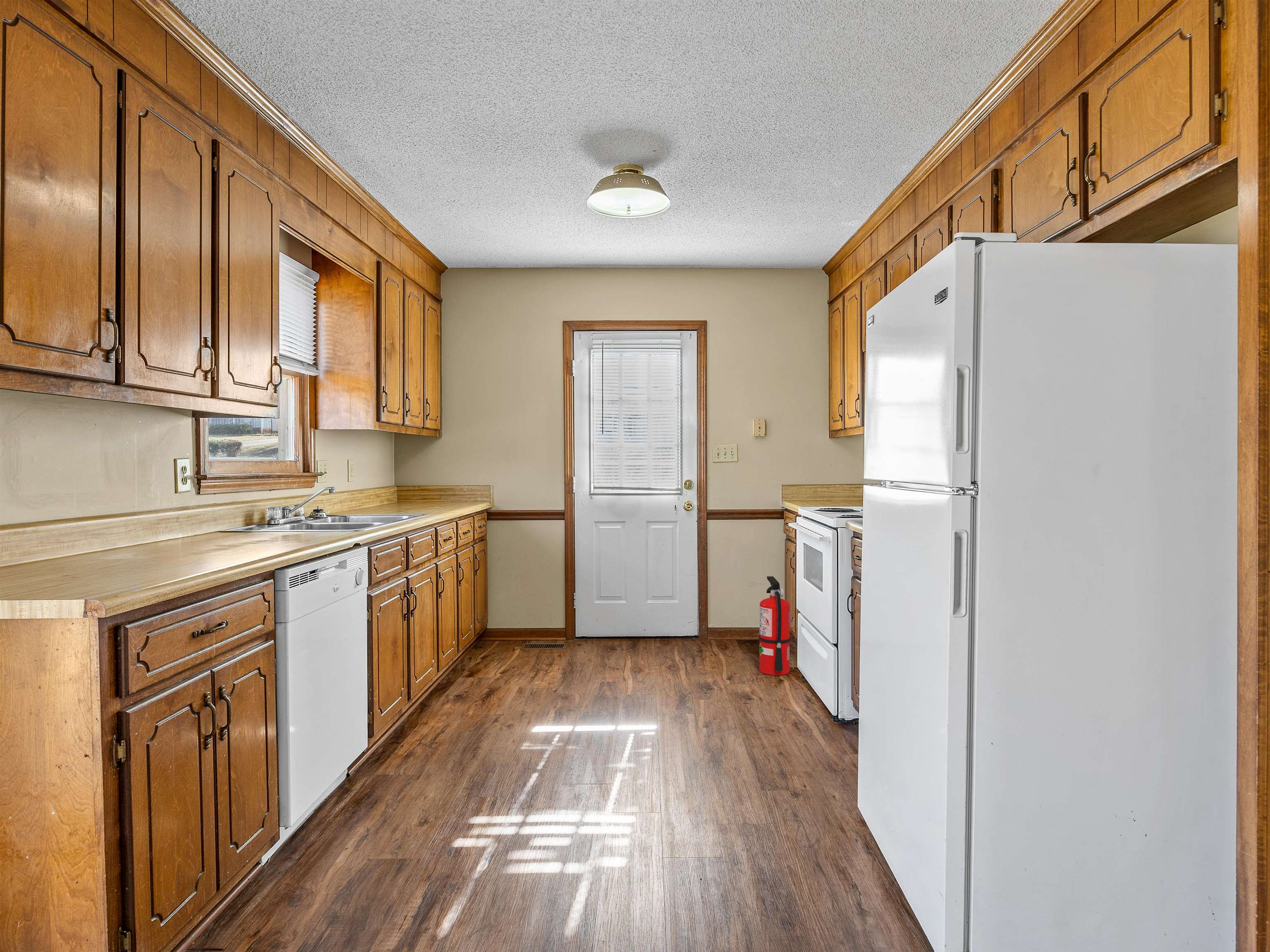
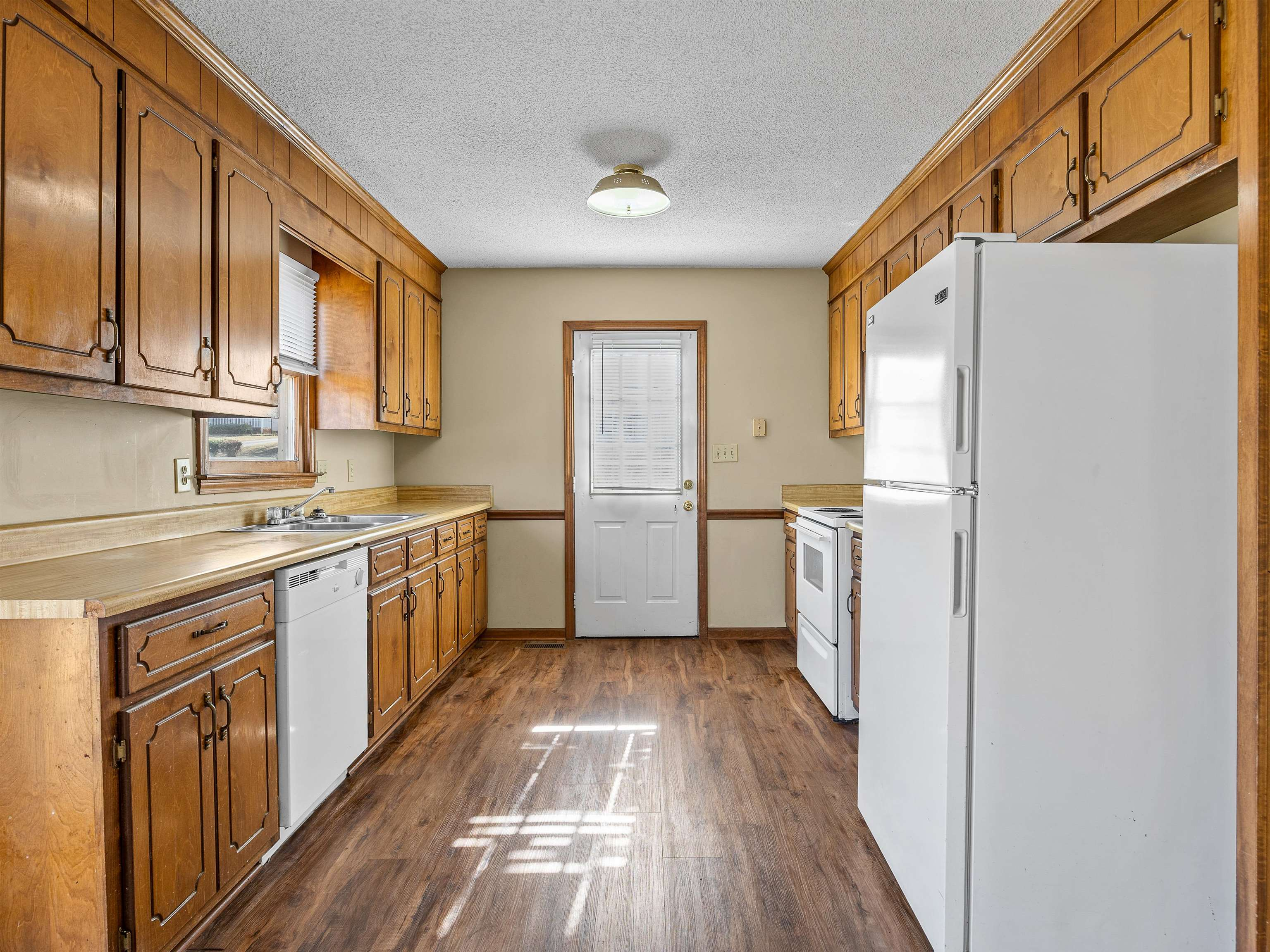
- fire extinguisher (769, 625)
